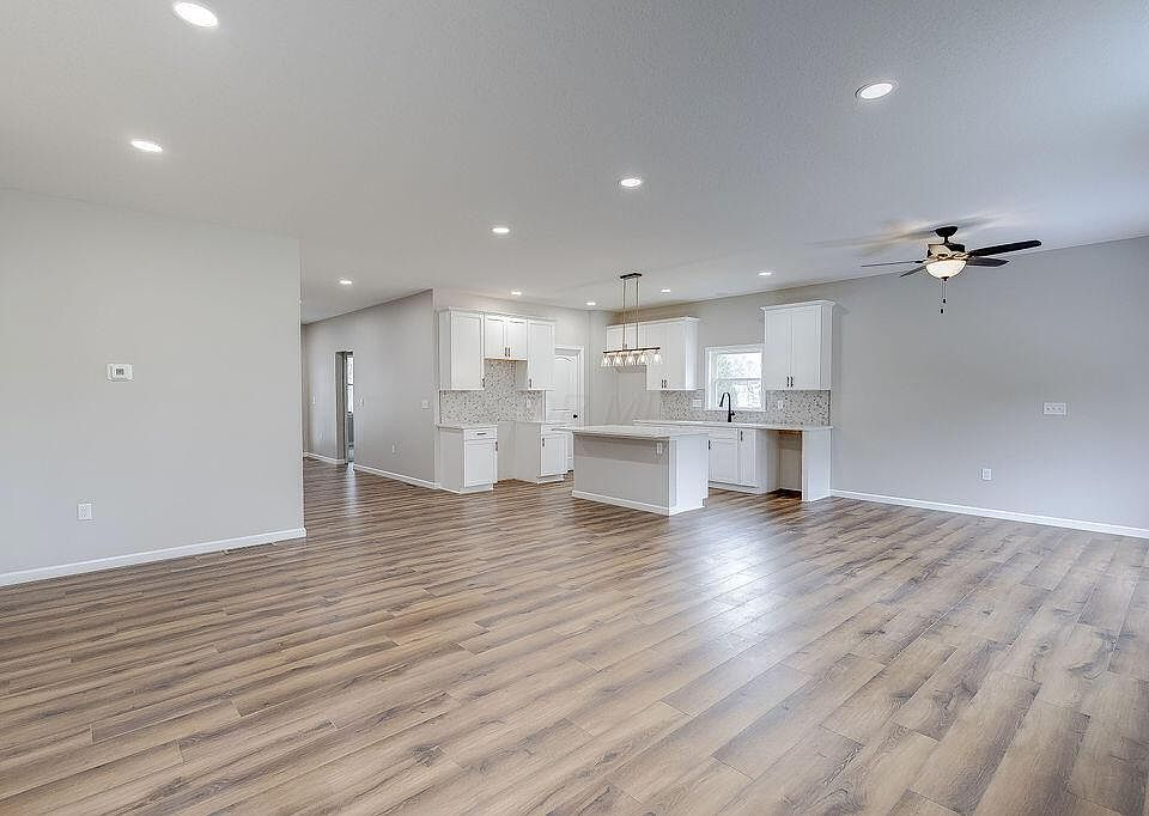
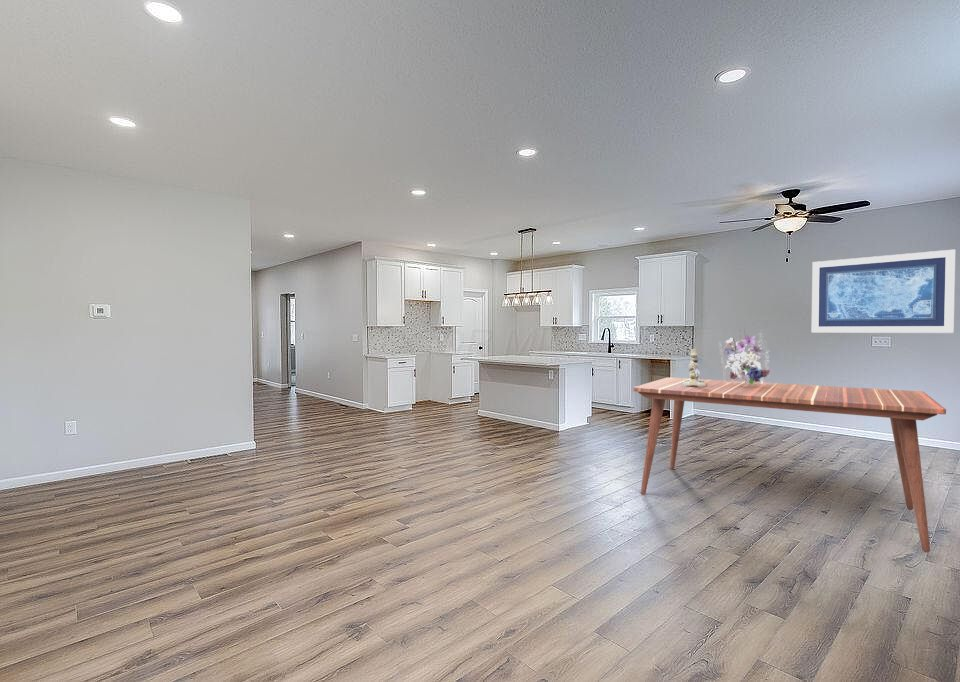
+ candlestick (692, 367)
+ dining table (776, 408)
+ bouquet (748, 353)
+ wall art (877, 294)
